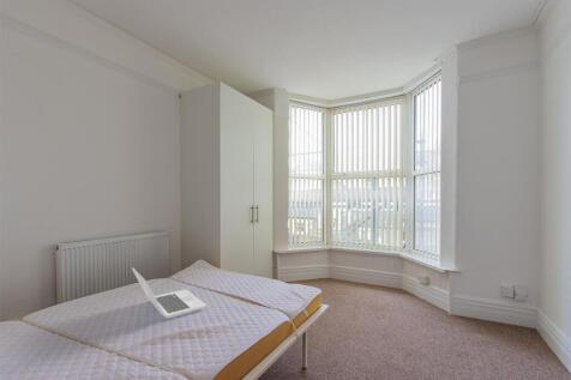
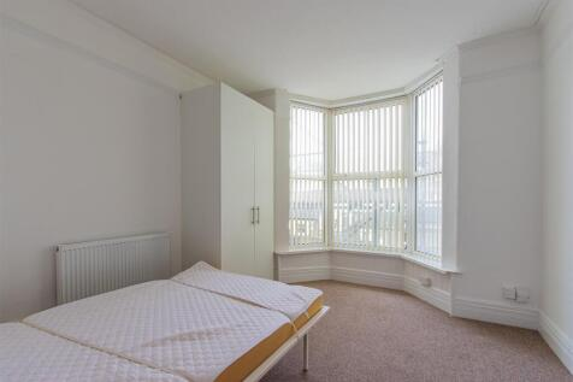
- laptop (169, 292)
